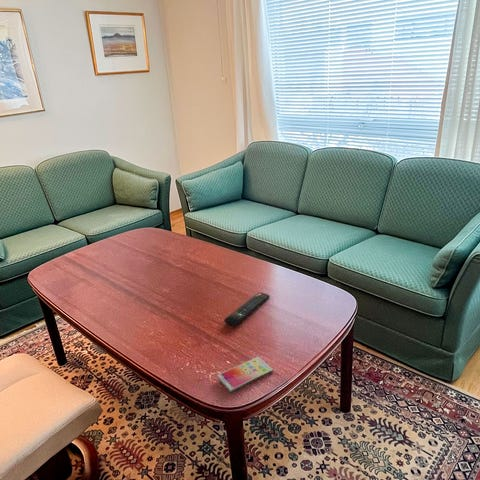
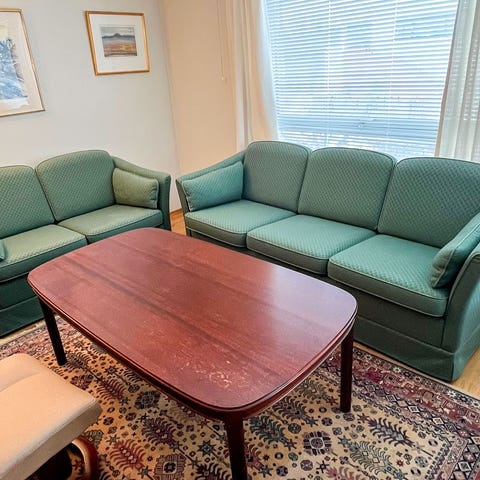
- smartphone (245, 373)
- remote control (248, 308)
